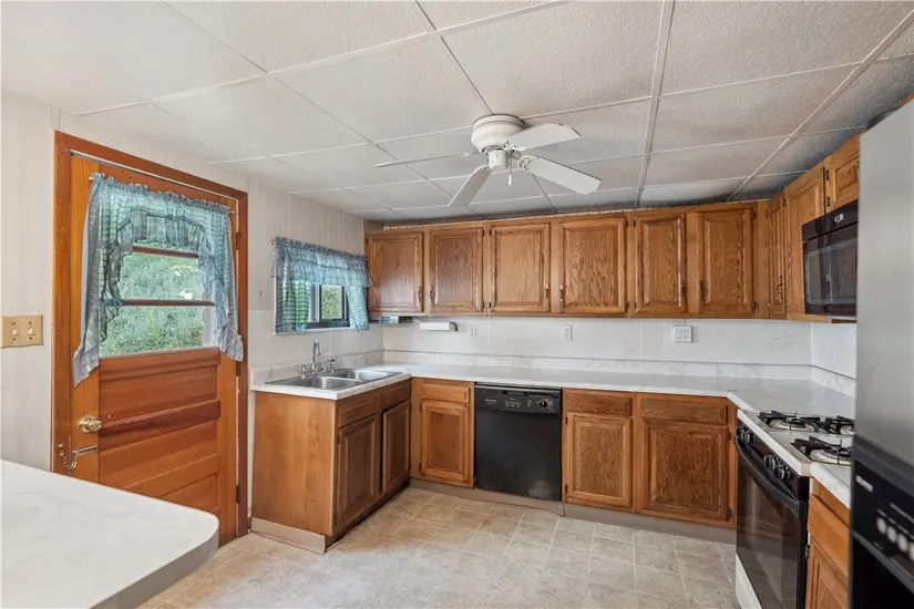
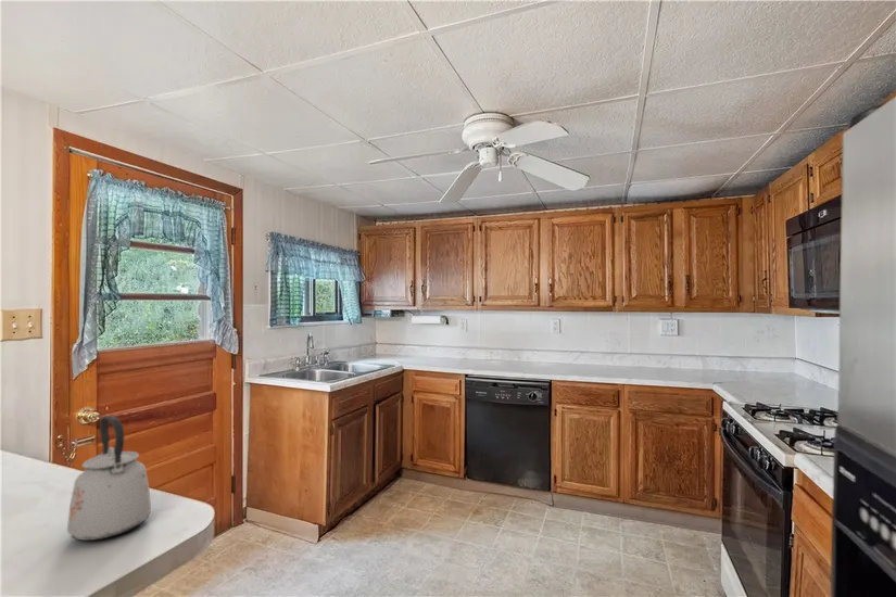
+ kettle (108, 469)
